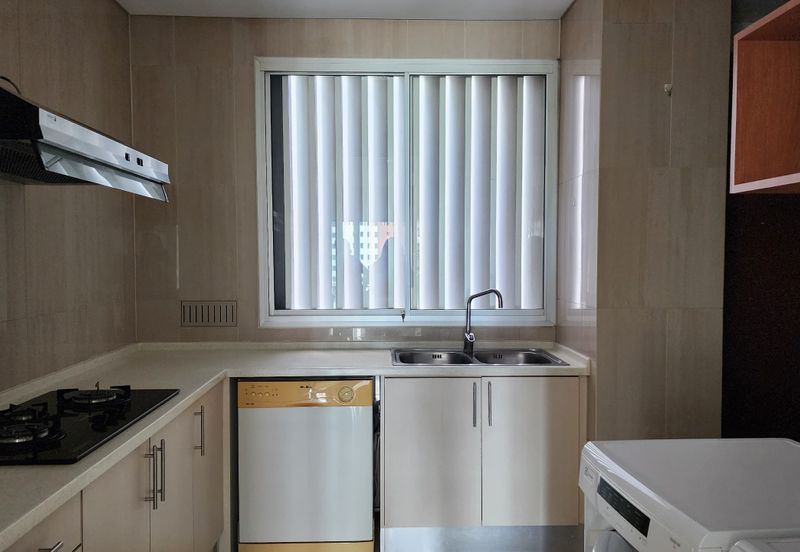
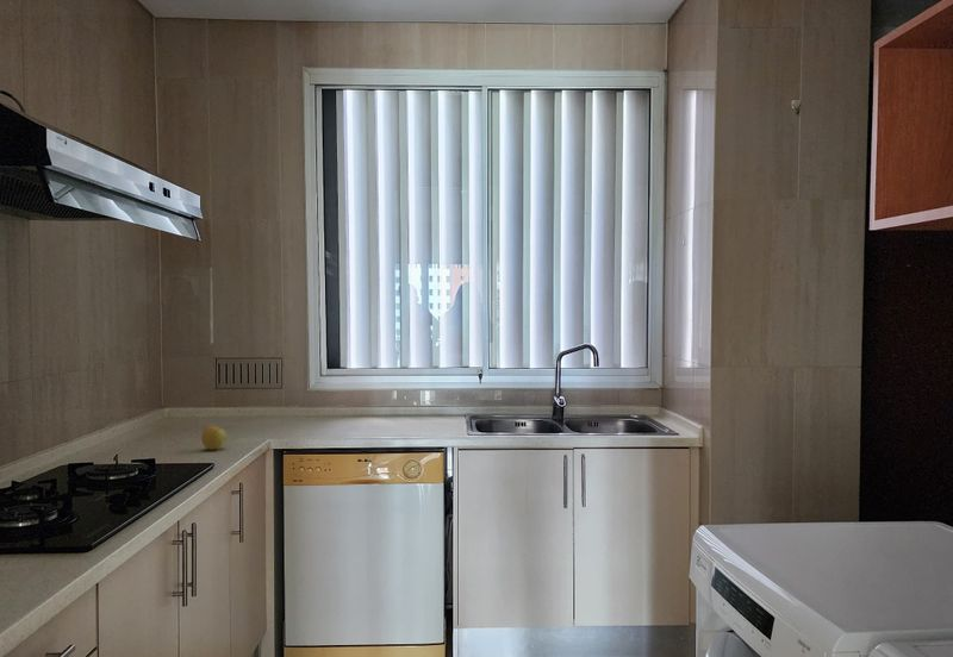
+ apple (213, 437)
